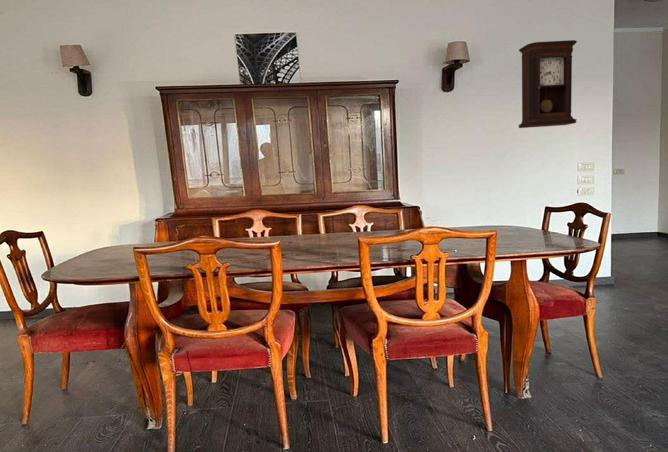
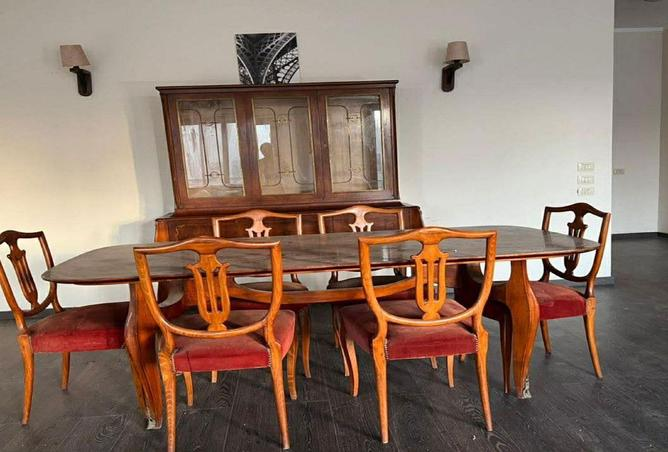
- pendulum clock (548, 85)
